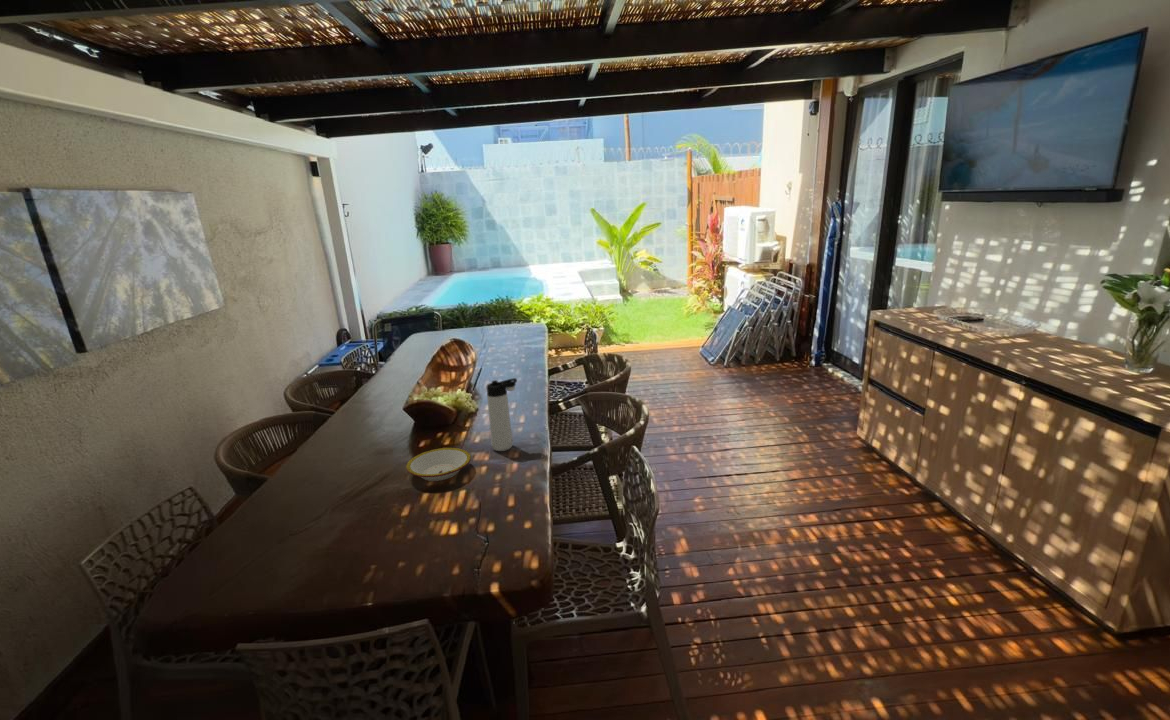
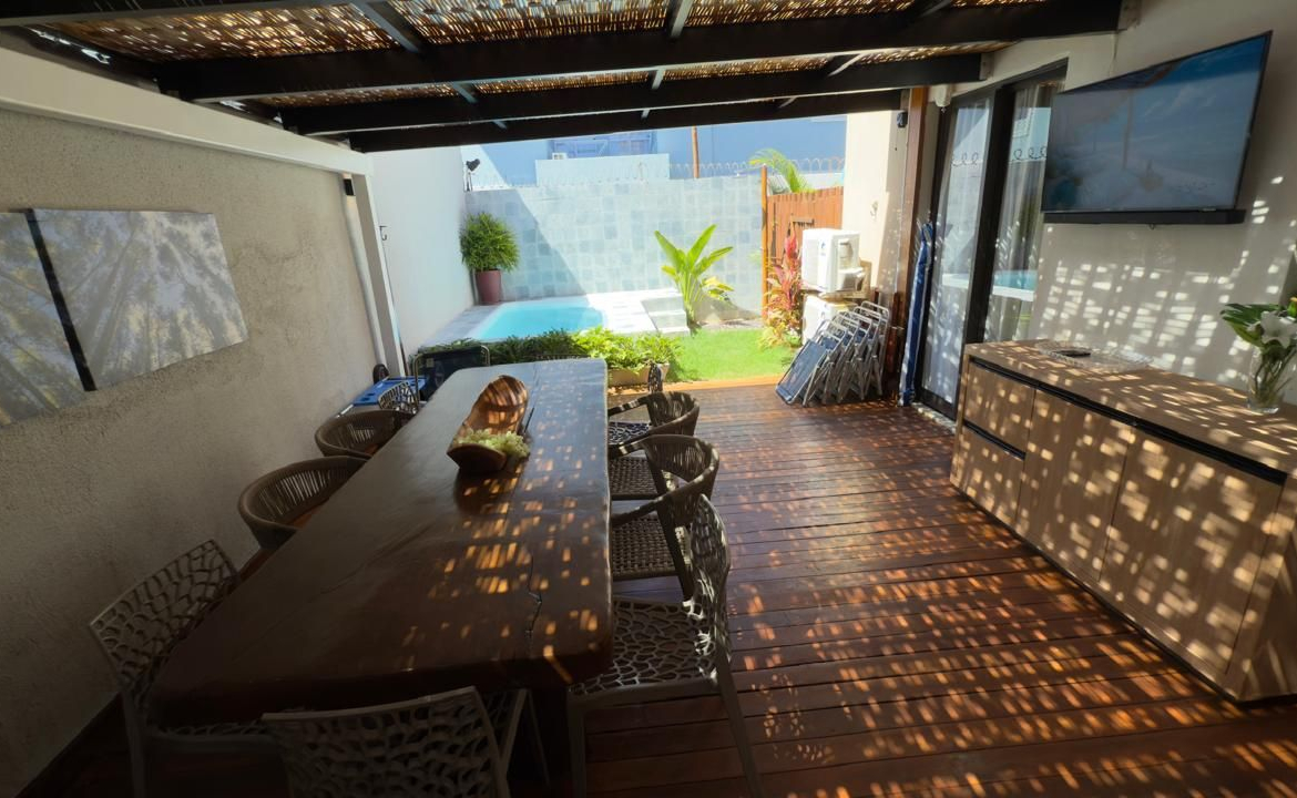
- bowl (439, 467)
- thermos bottle (504, 414)
